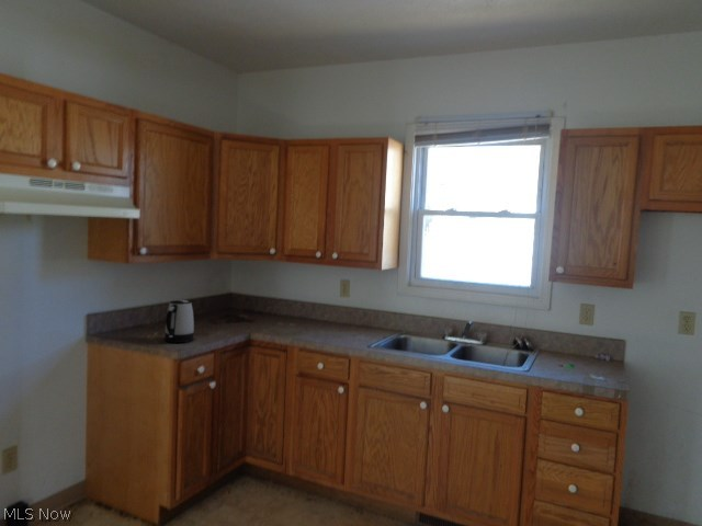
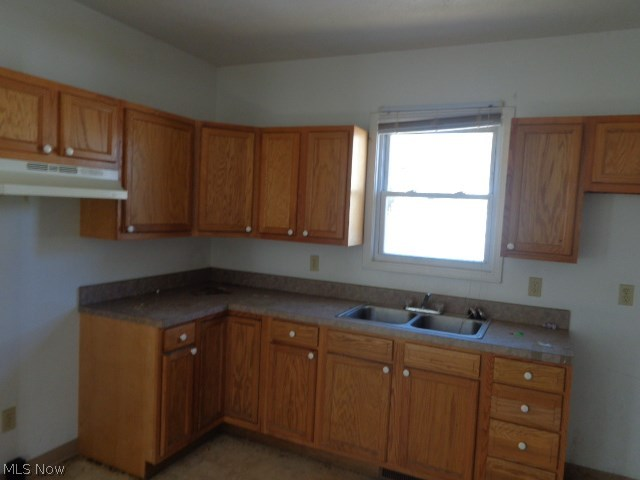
- kettle (178, 320)
